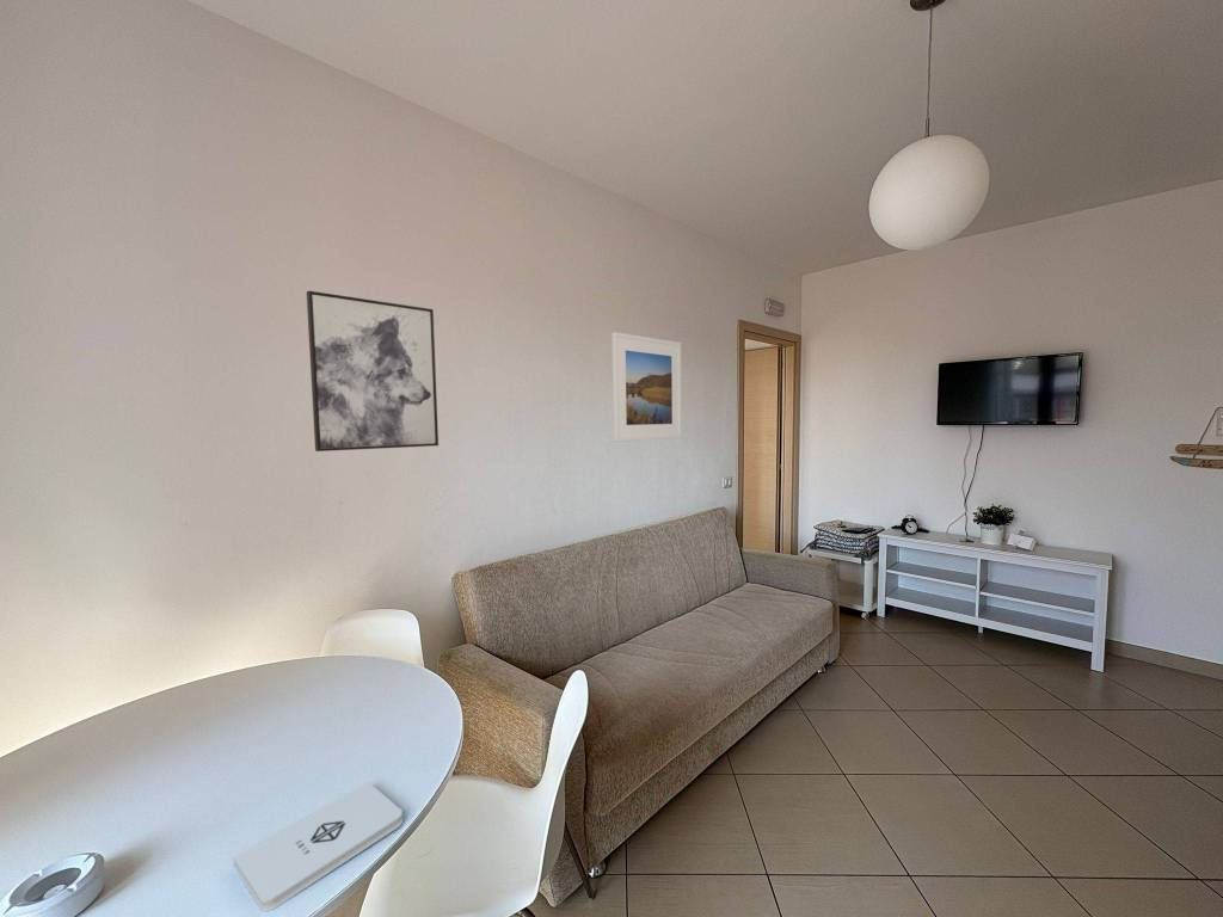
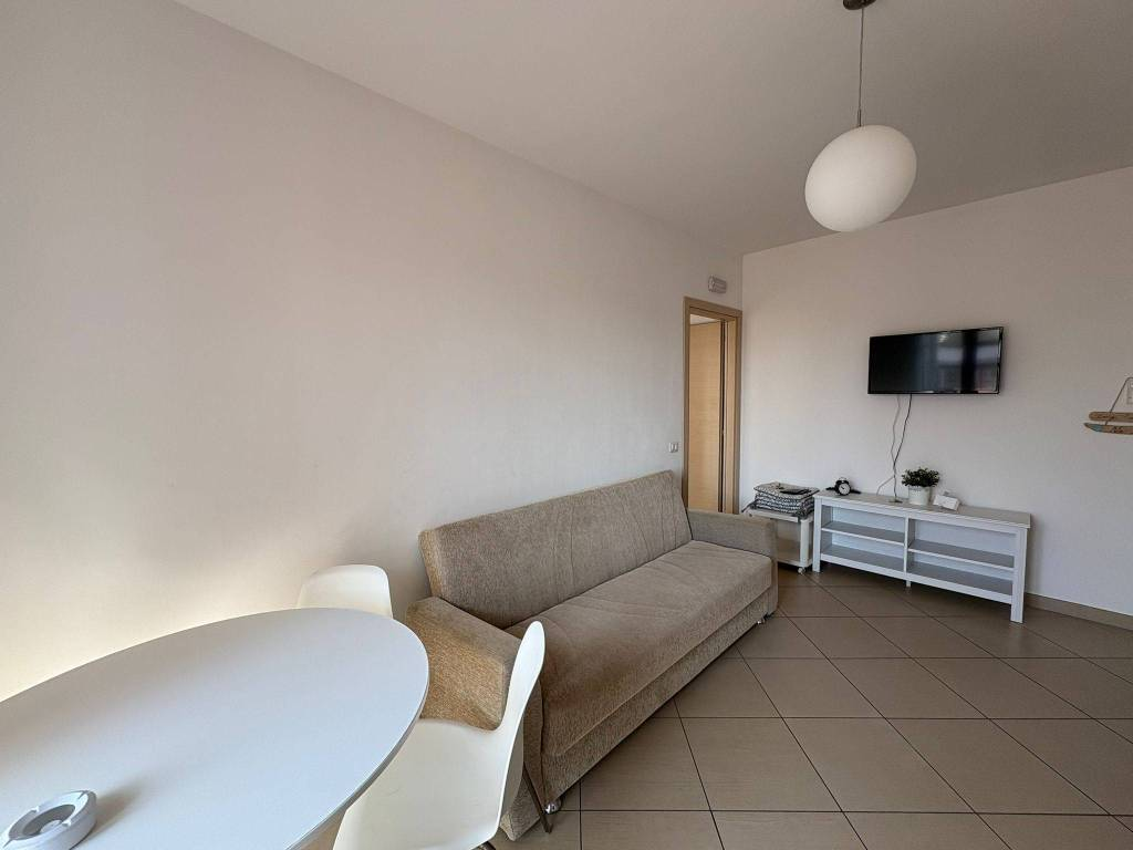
- wall art (377, 375)
- notepad (324, 838)
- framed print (649, 388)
